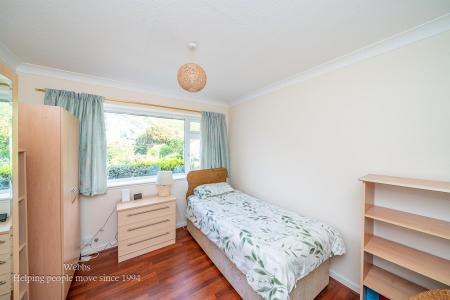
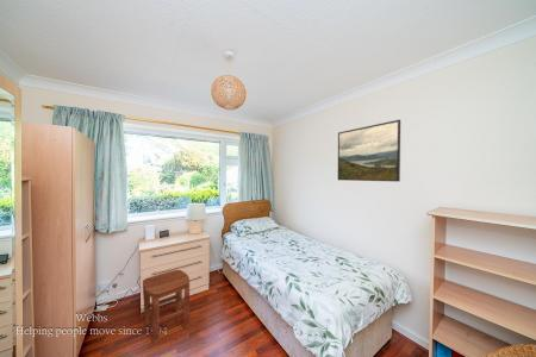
+ stool (166, 301)
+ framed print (364, 154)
